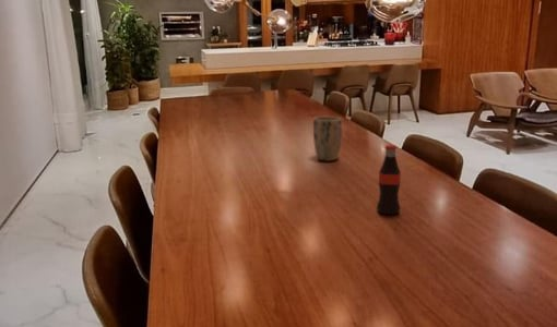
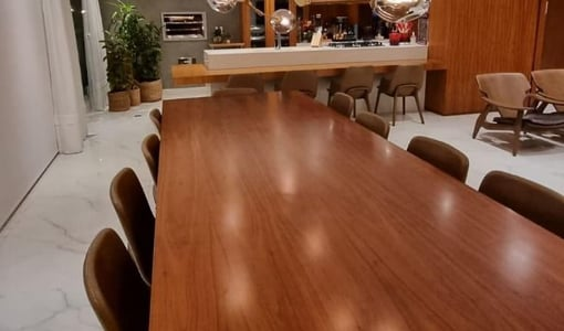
- plant pot (327, 138)
- bottle (389, 178)
